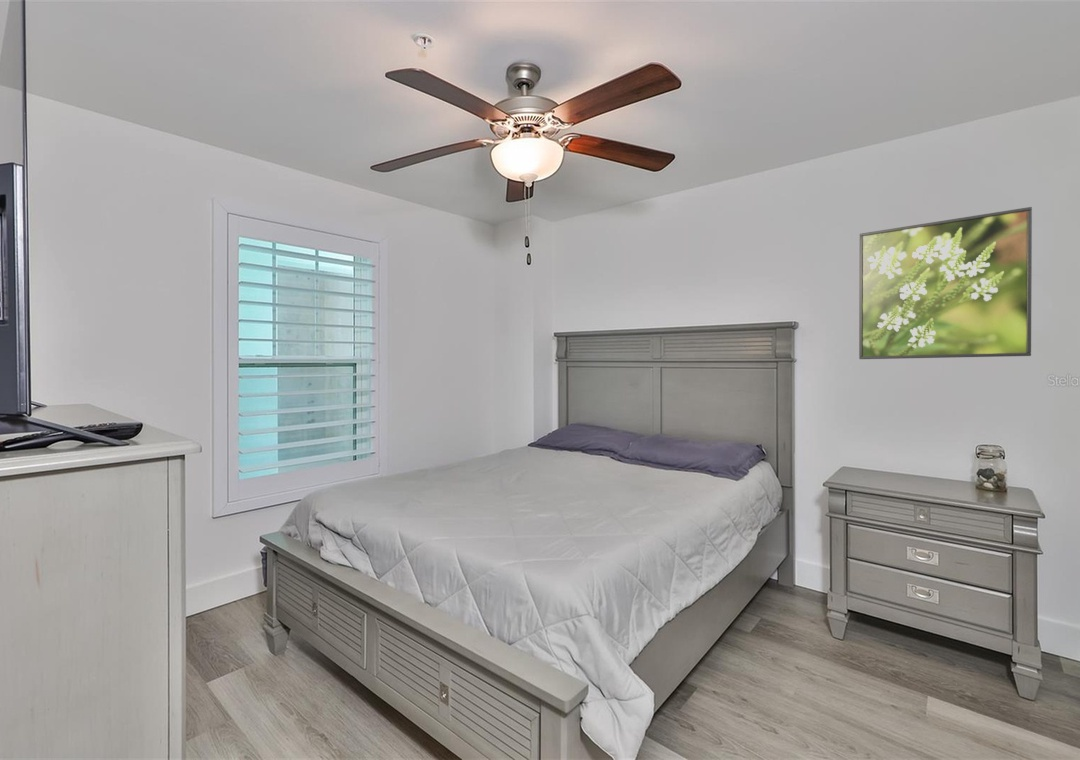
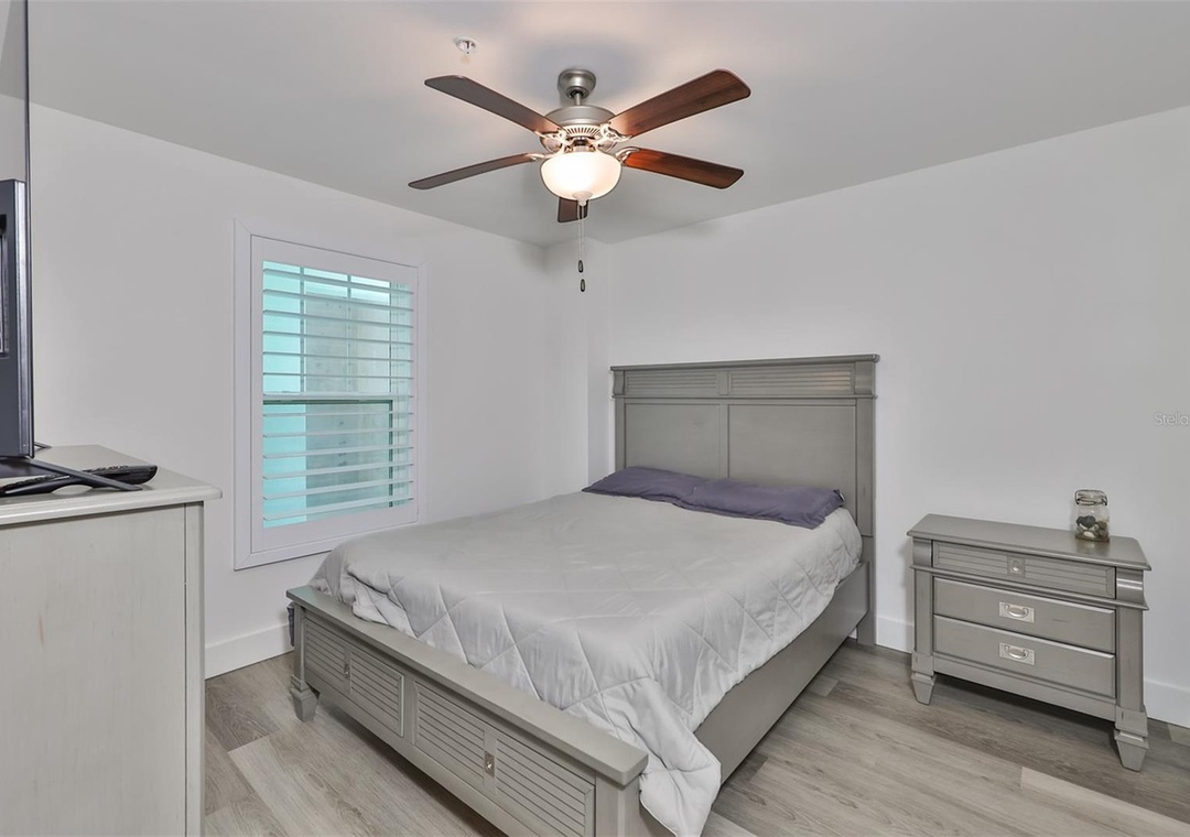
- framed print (938, 289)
